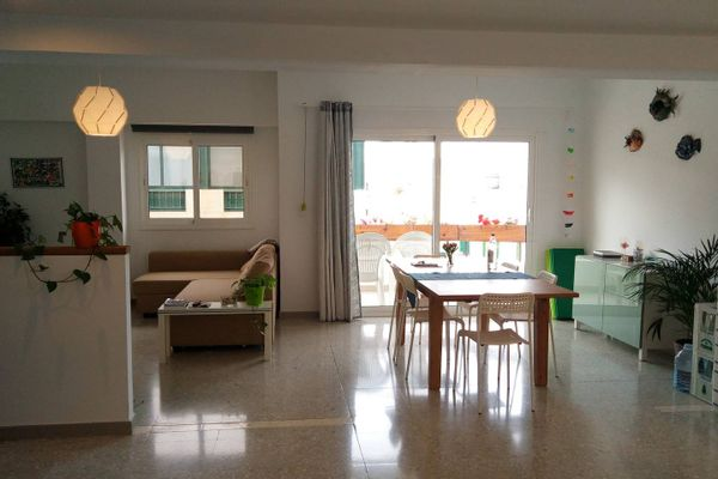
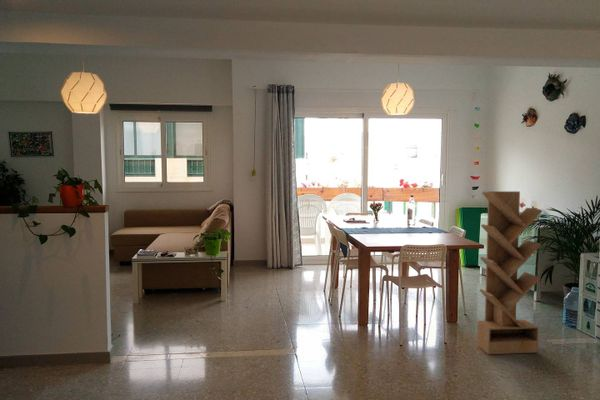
+ bookshelf (508, 270)
